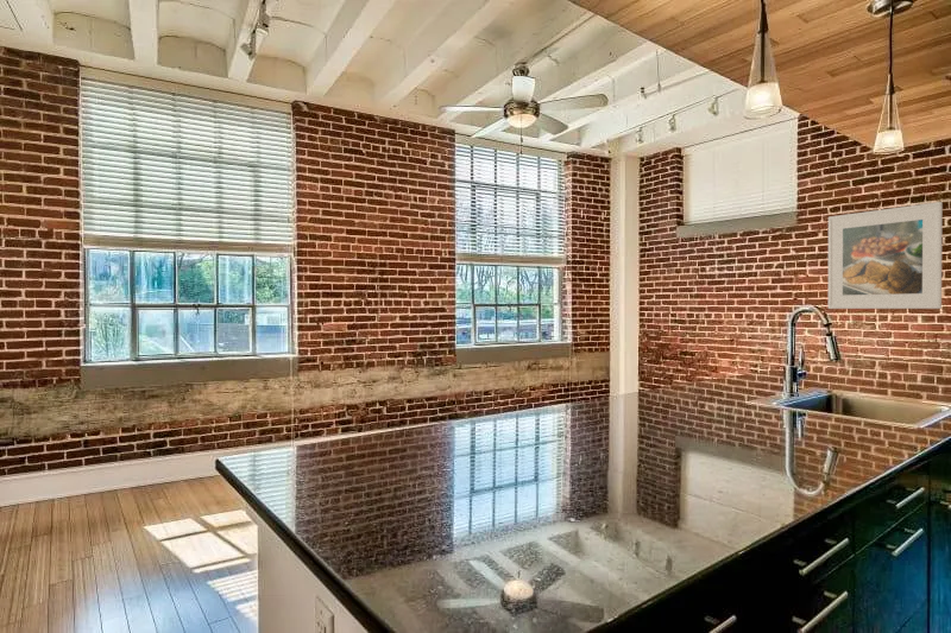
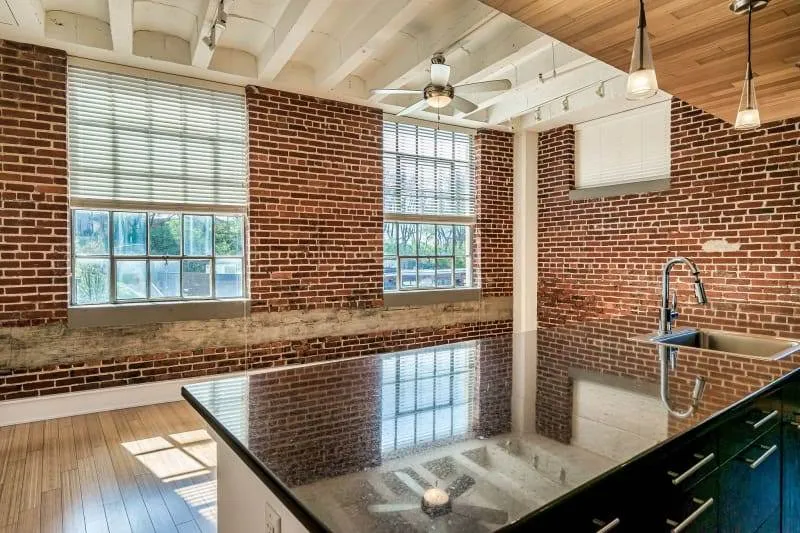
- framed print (880, 259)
